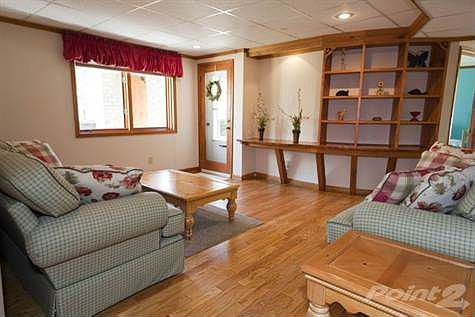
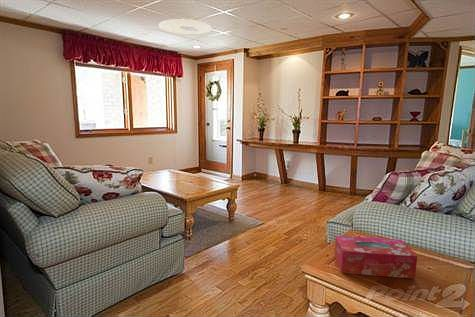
+ tissue box (372, 255)
+ ceiling light (185, 24)
